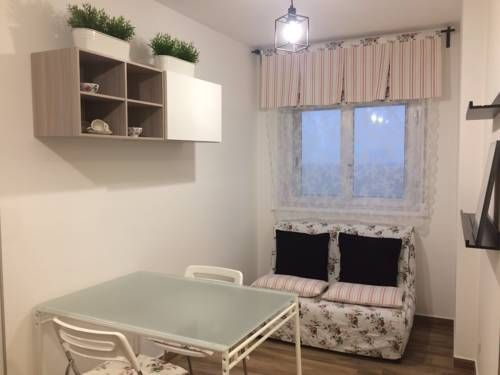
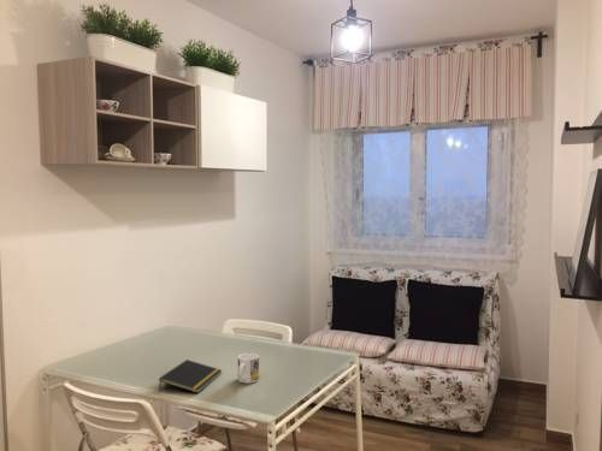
+ notepad (191, 375)
+ mug (246, 369)
